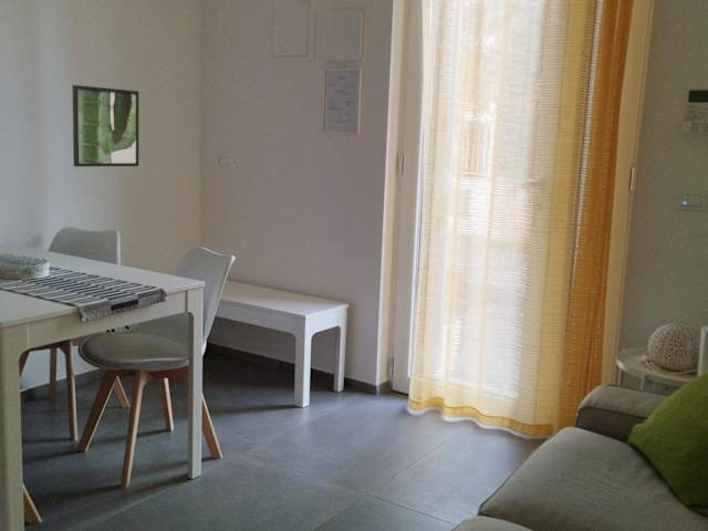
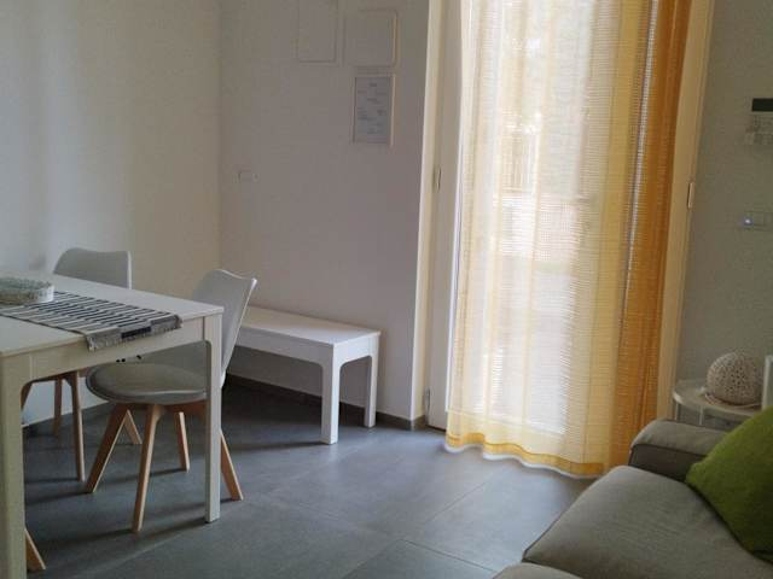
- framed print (106, 127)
